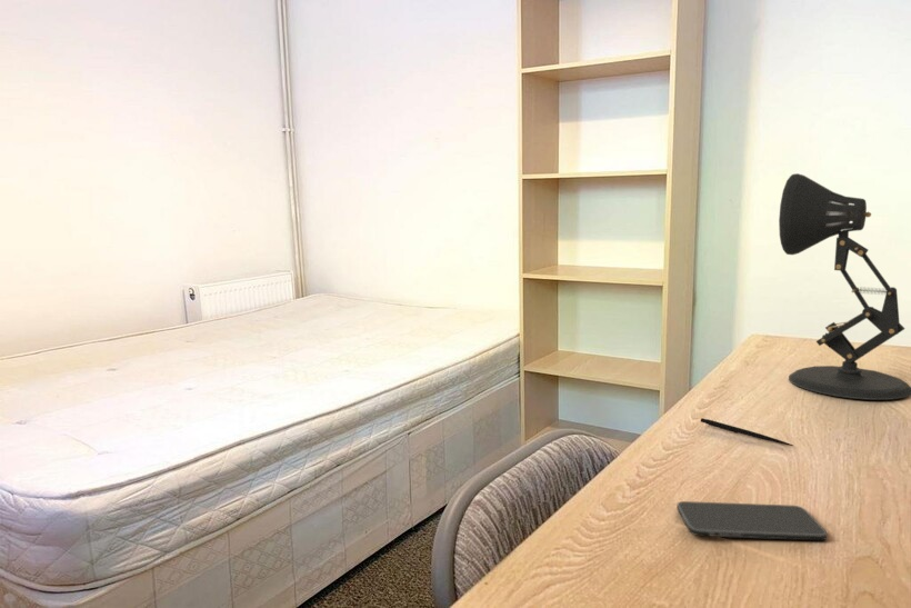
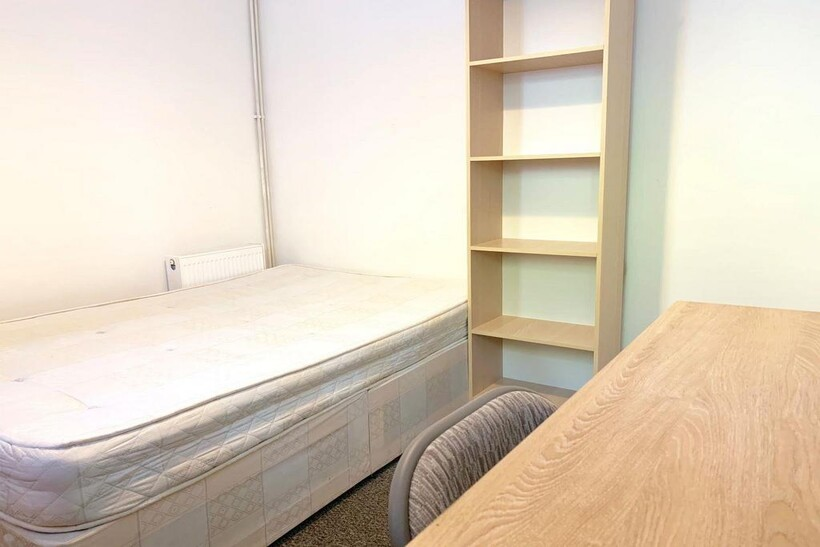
- desk lamp (850, 279)
- smartphone (748, 519)
- pen (744, 431)
